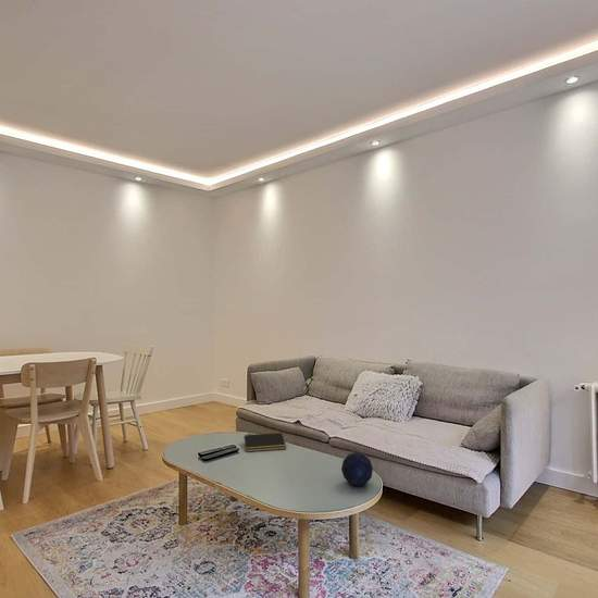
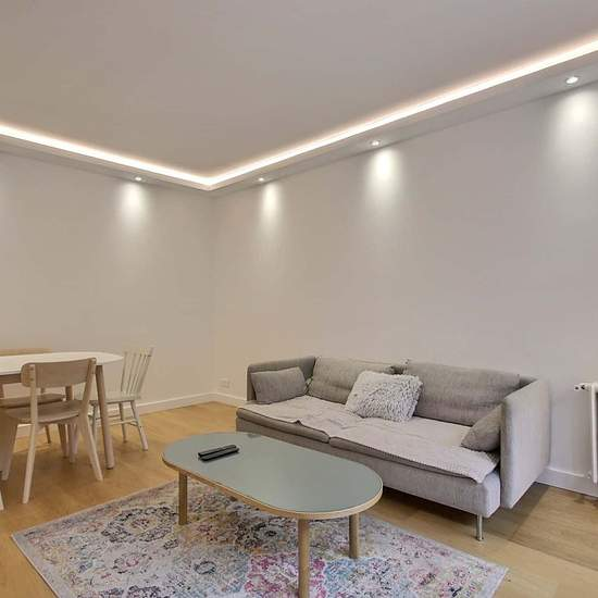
- decorative orb (357, 469)
- notepad (264, 441)
